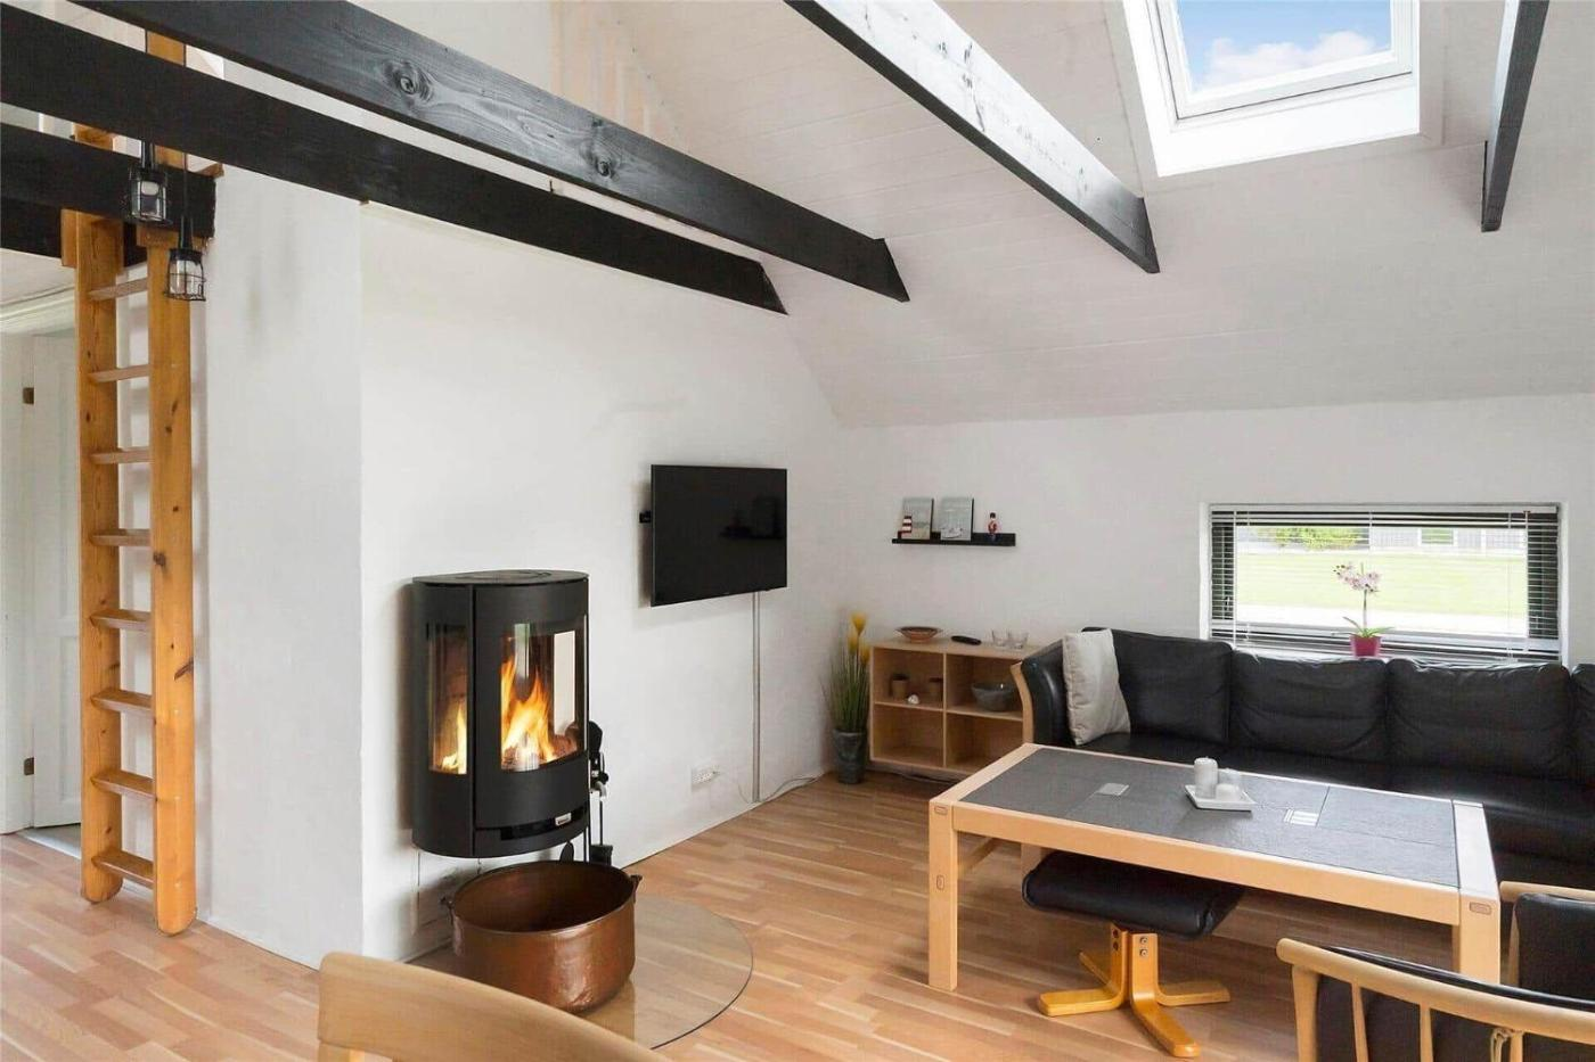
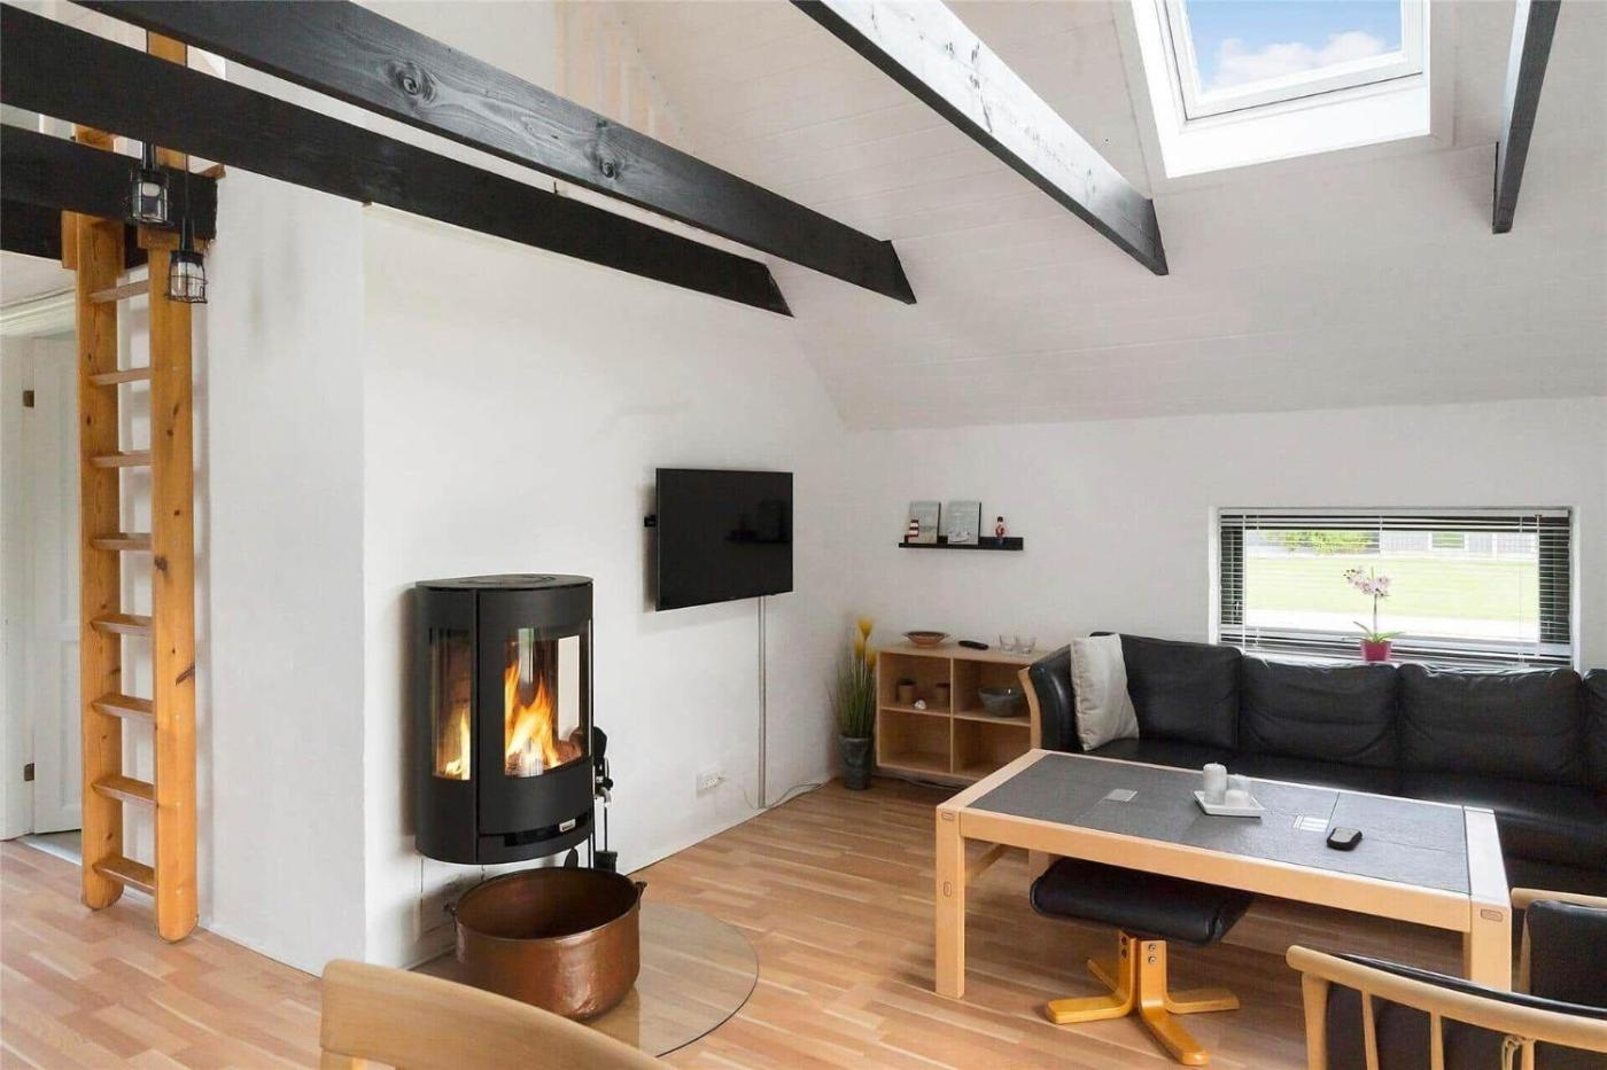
+ remote control (1343, 837)
